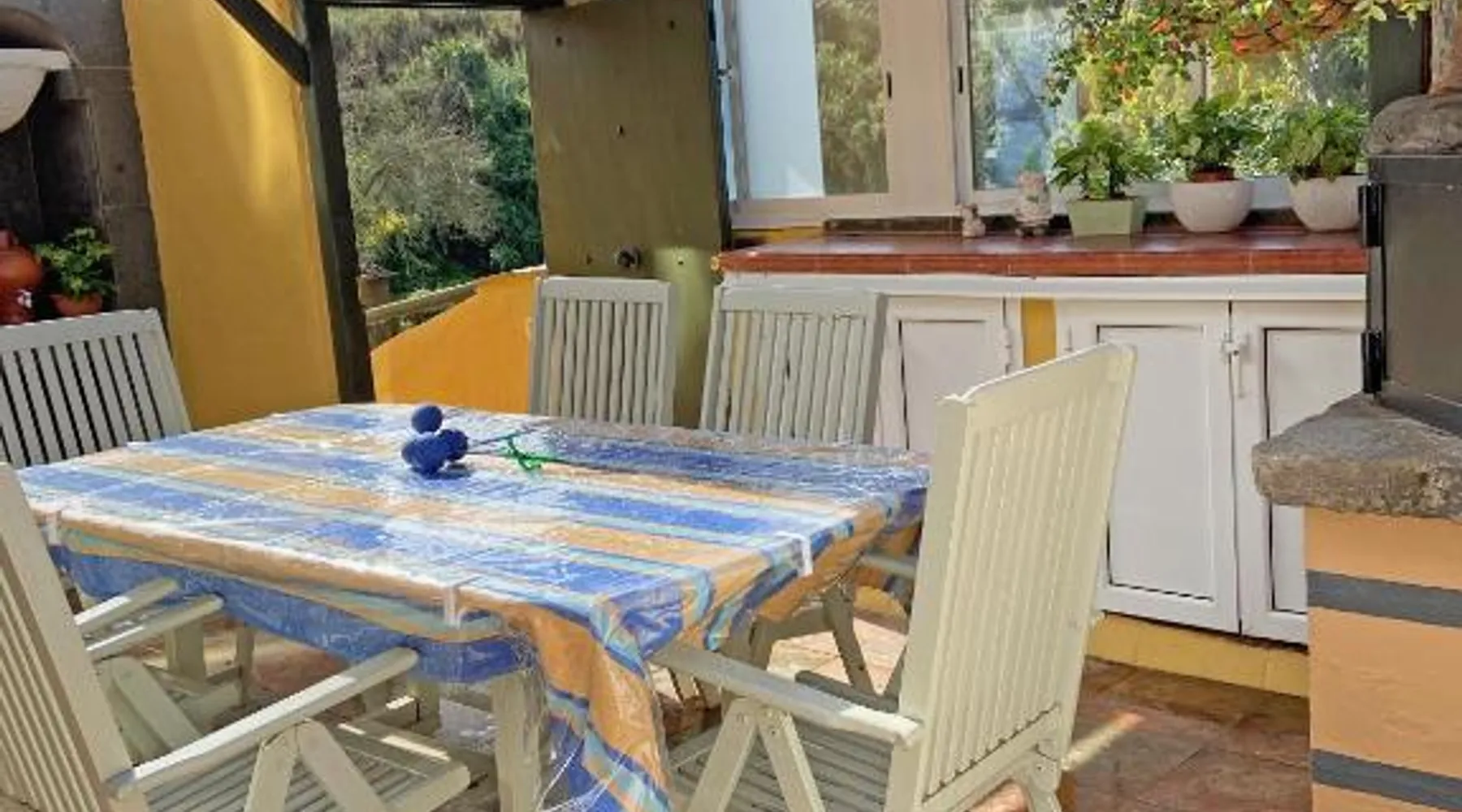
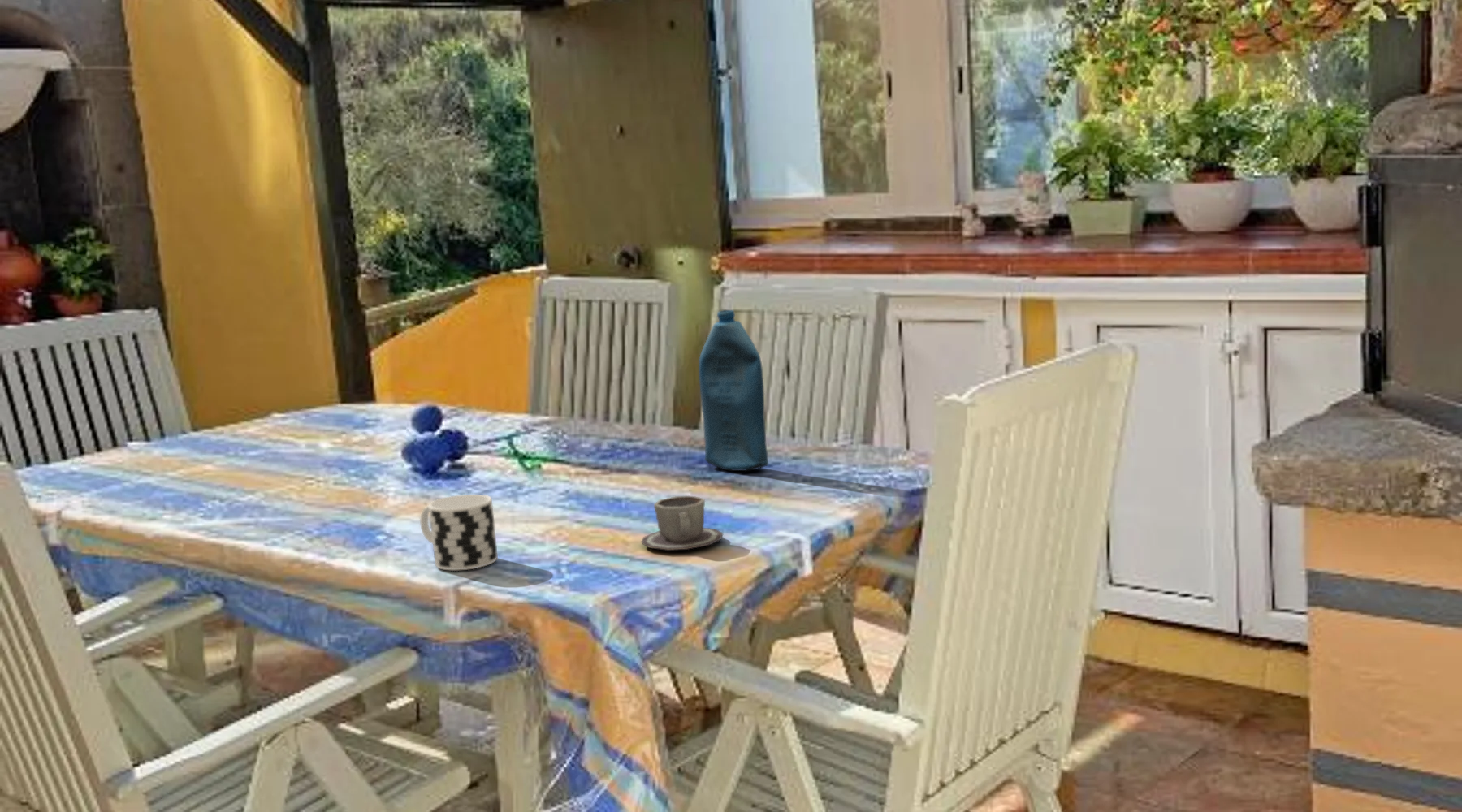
+ cup (681, 522)
+ bottle (731, 390)
+ cup (455, 531)
